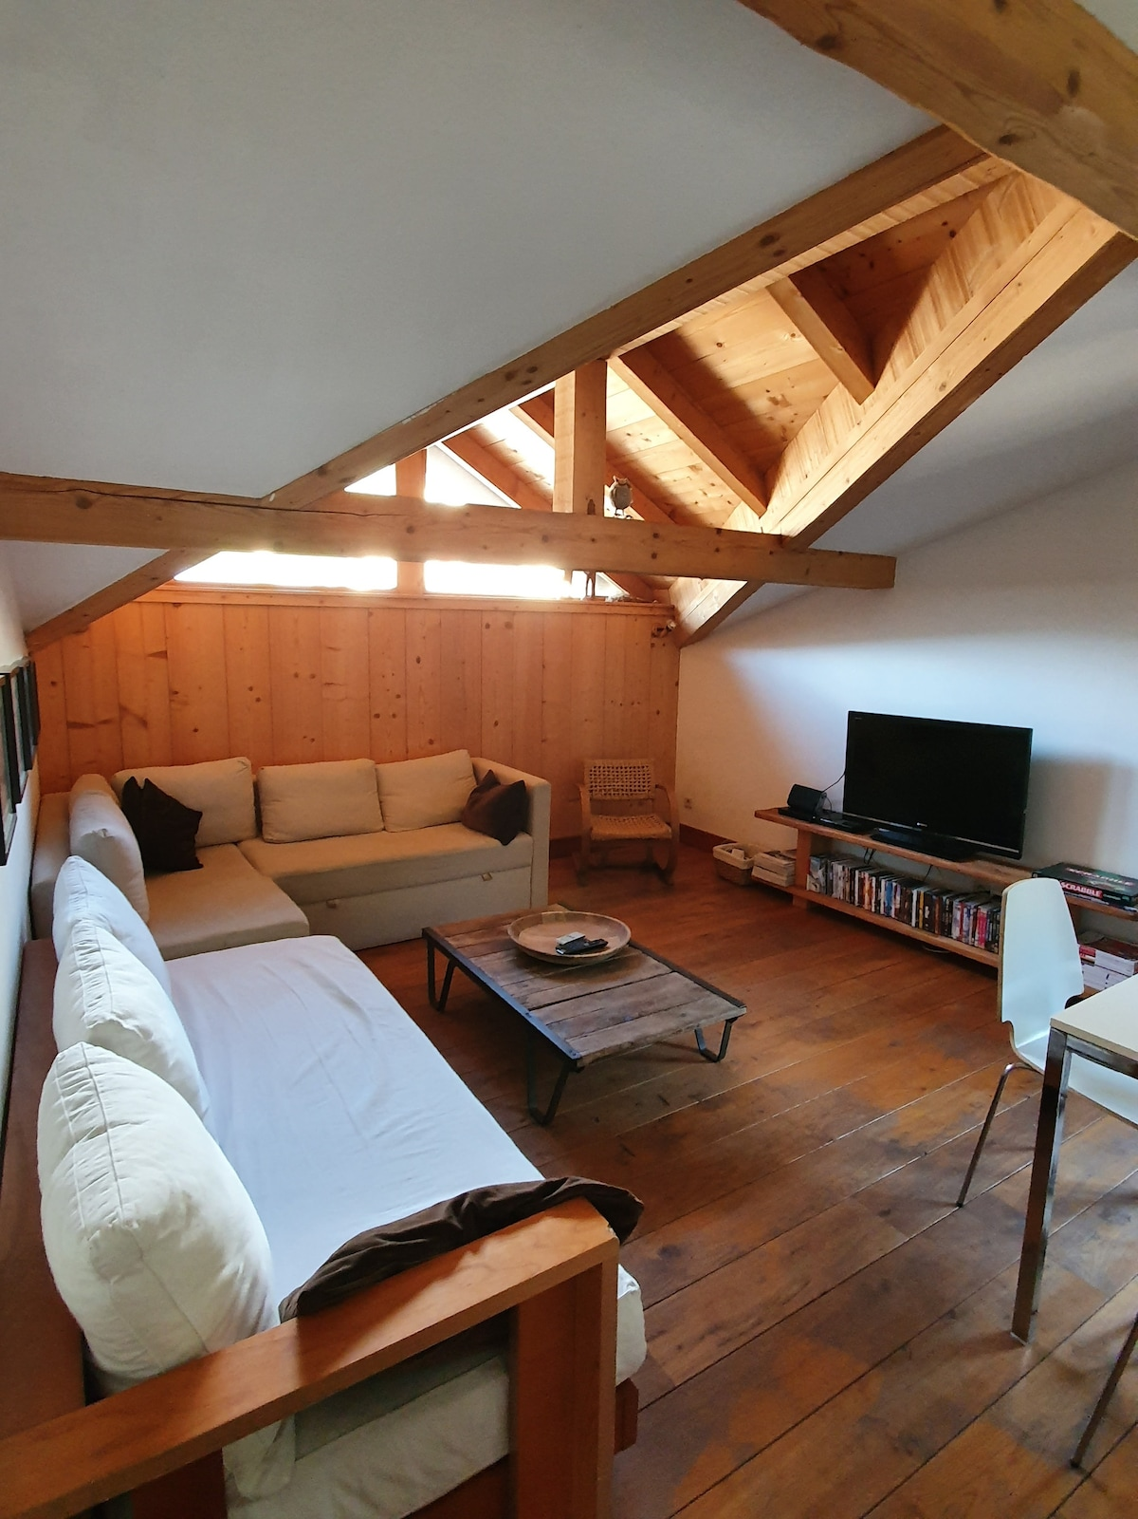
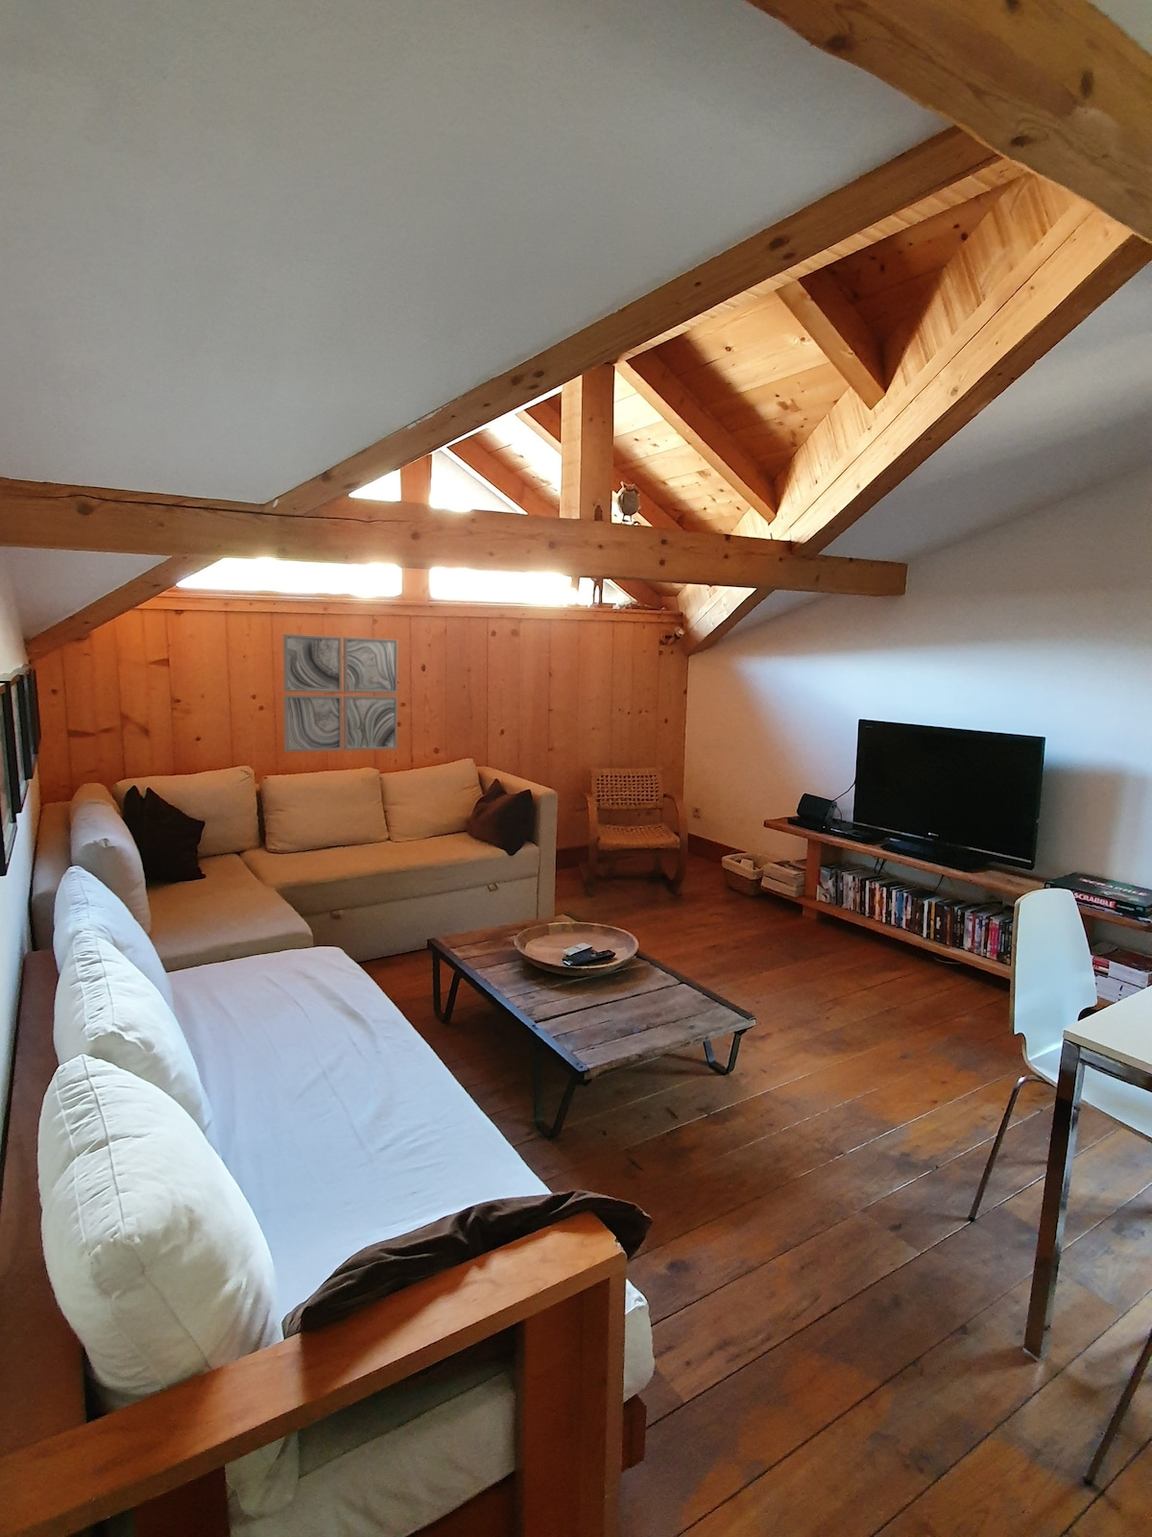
+ wall art (341, 696)
